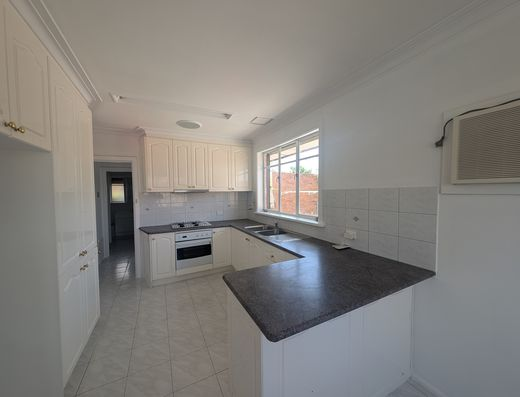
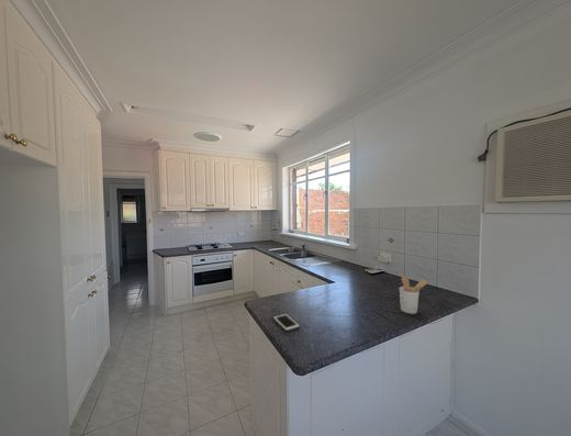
+ utensil holder (413, 294)
+ cell phone (286, 322)
